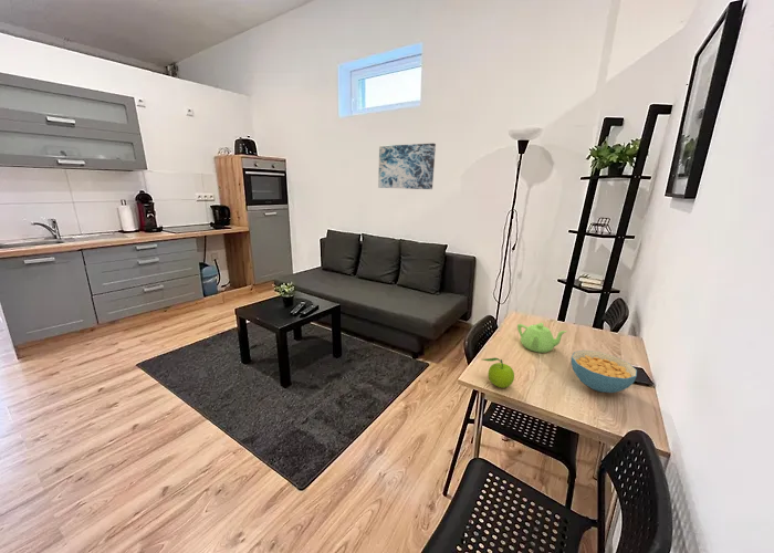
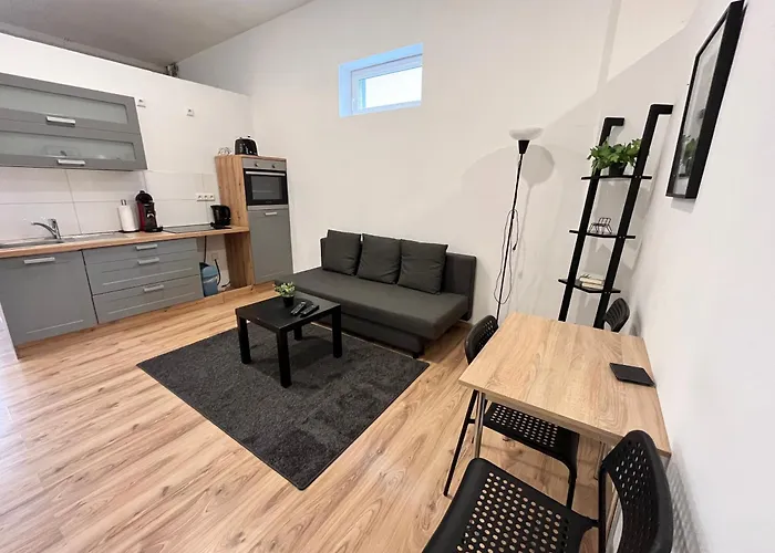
- cereal bowl (600, 375)
- wall art (405, 167)
- fruit (496, 371)
- teapot (540, 336)
